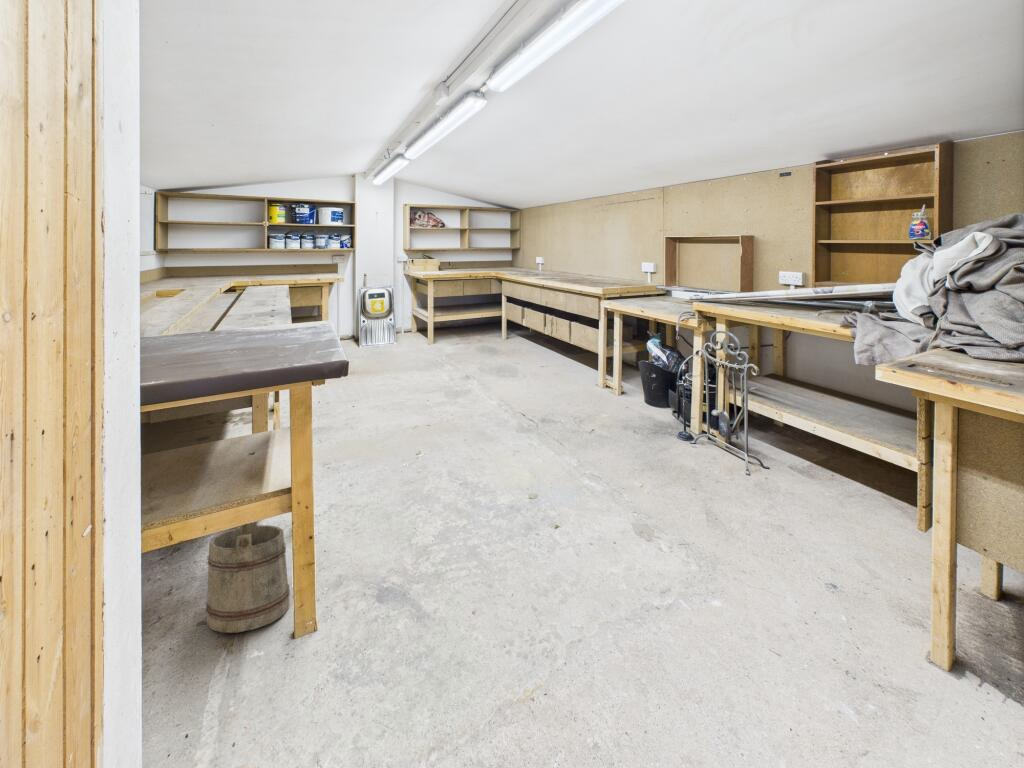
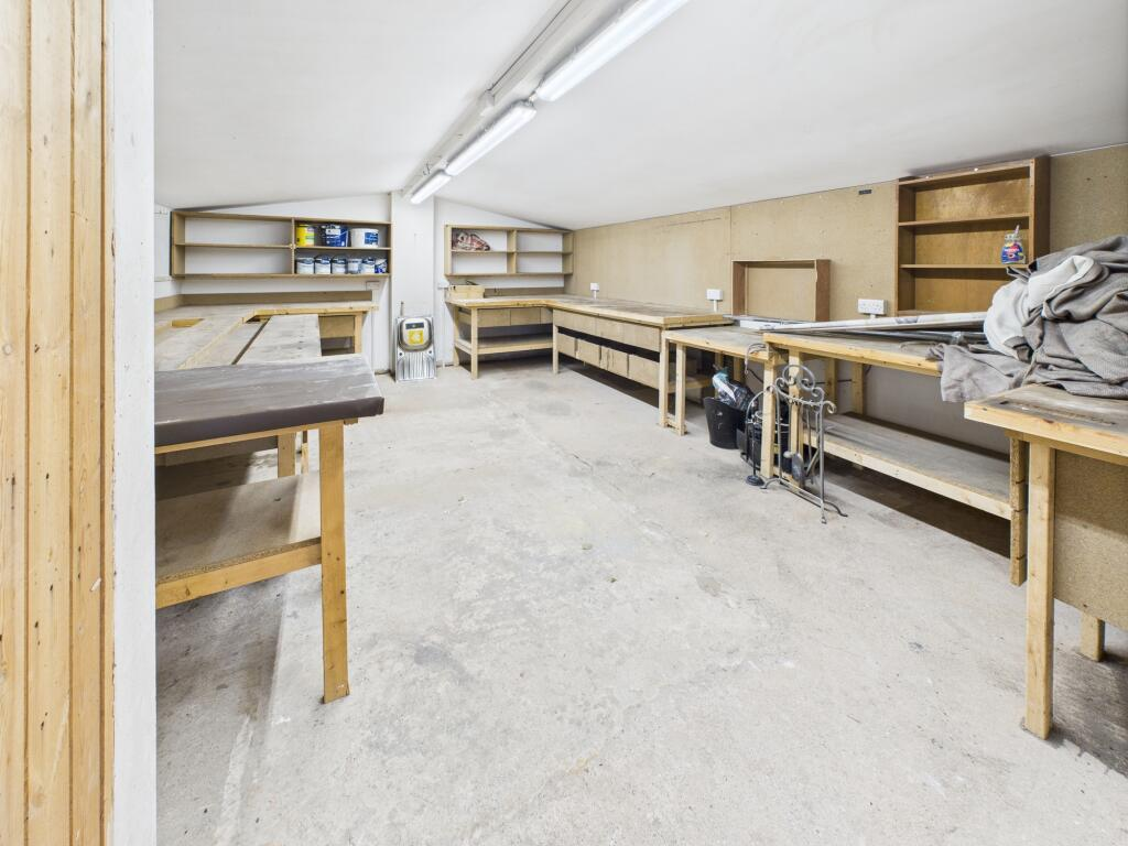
- bucket (248, 552)
